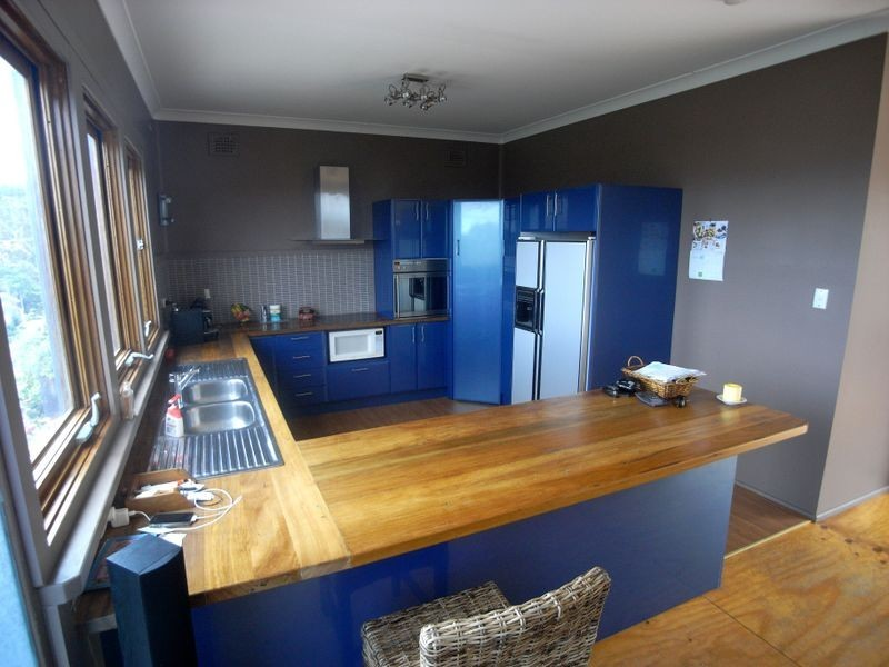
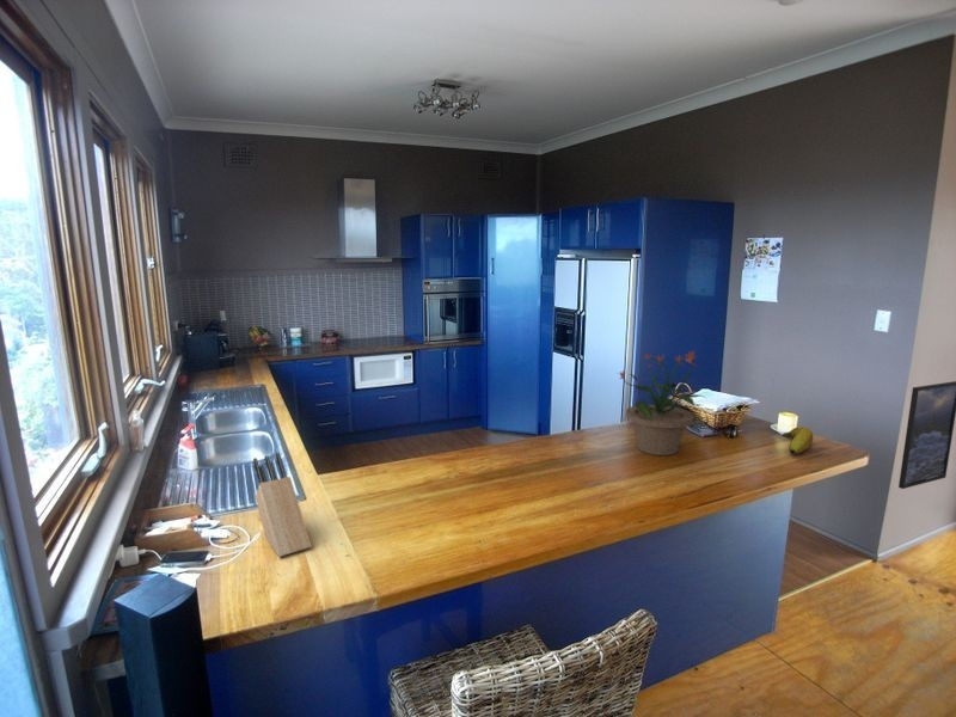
+ potted plant (666, 399)
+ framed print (930, 434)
+ knife block (278, 500)
+ fruit (791, 436)
